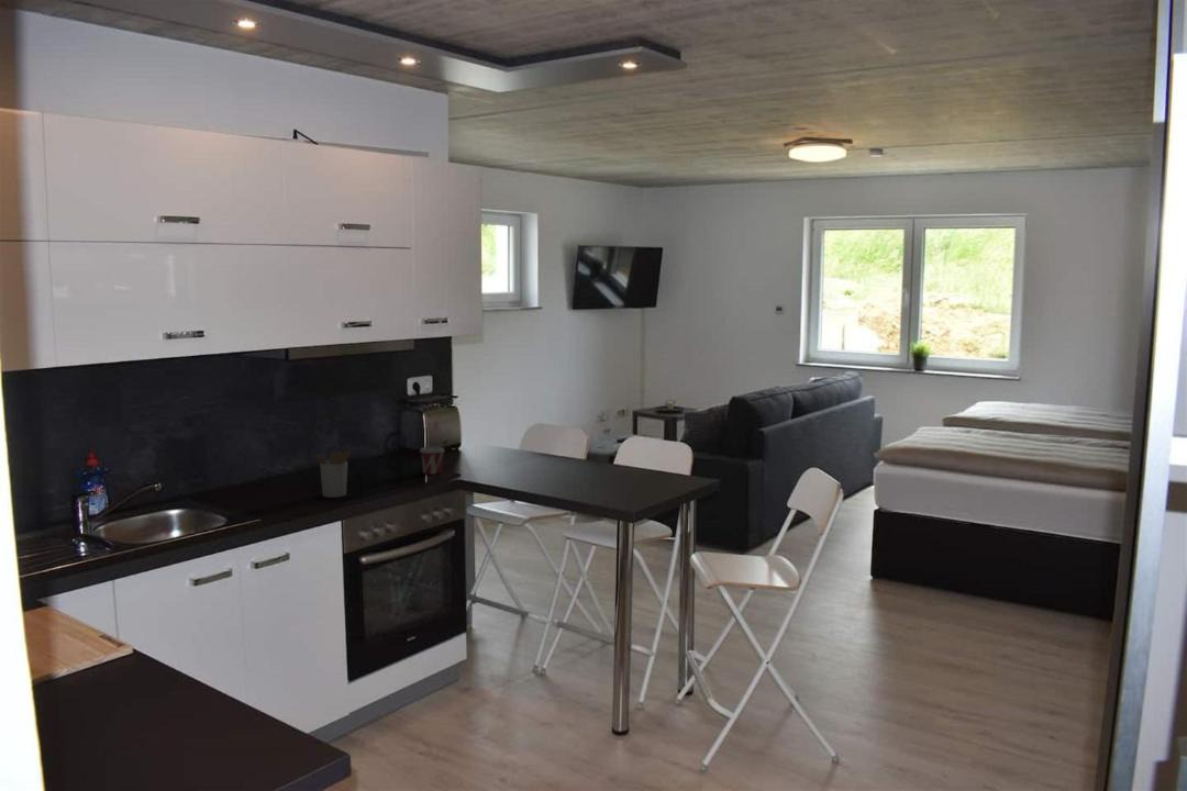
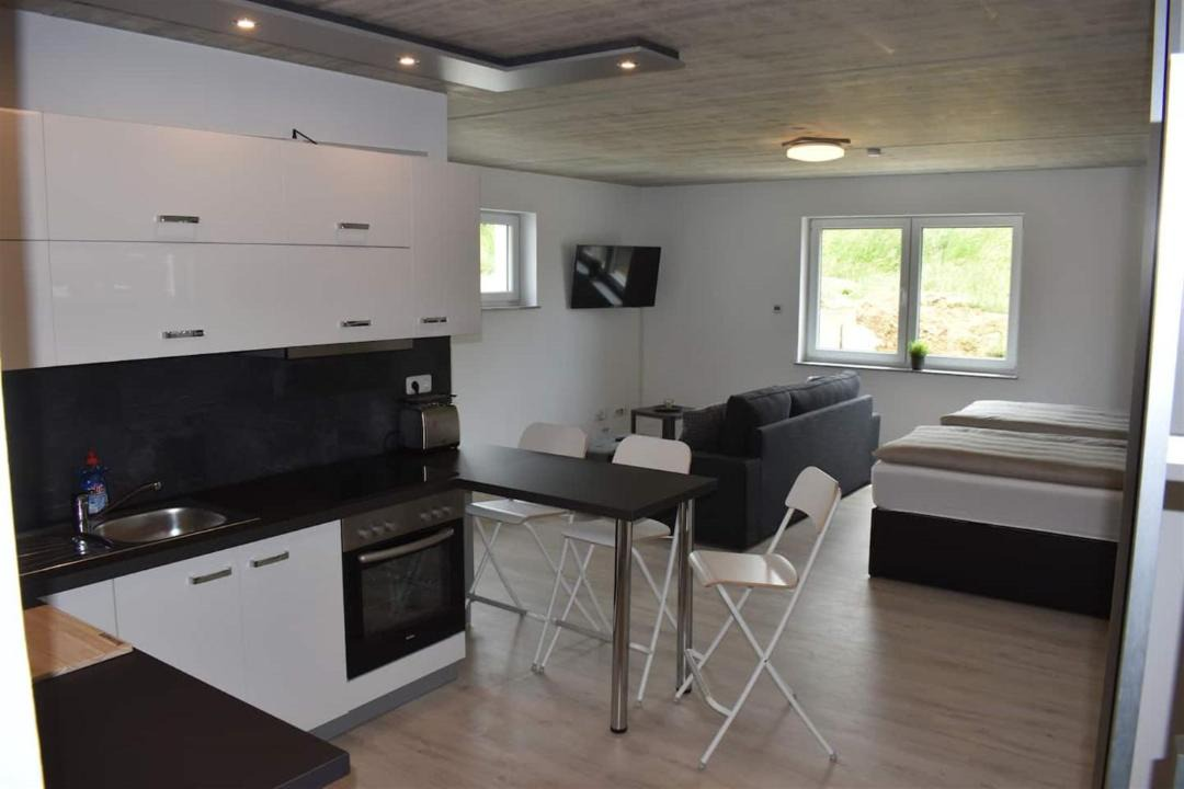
- utensil holder (336, 471)
- cup (432, 460)
